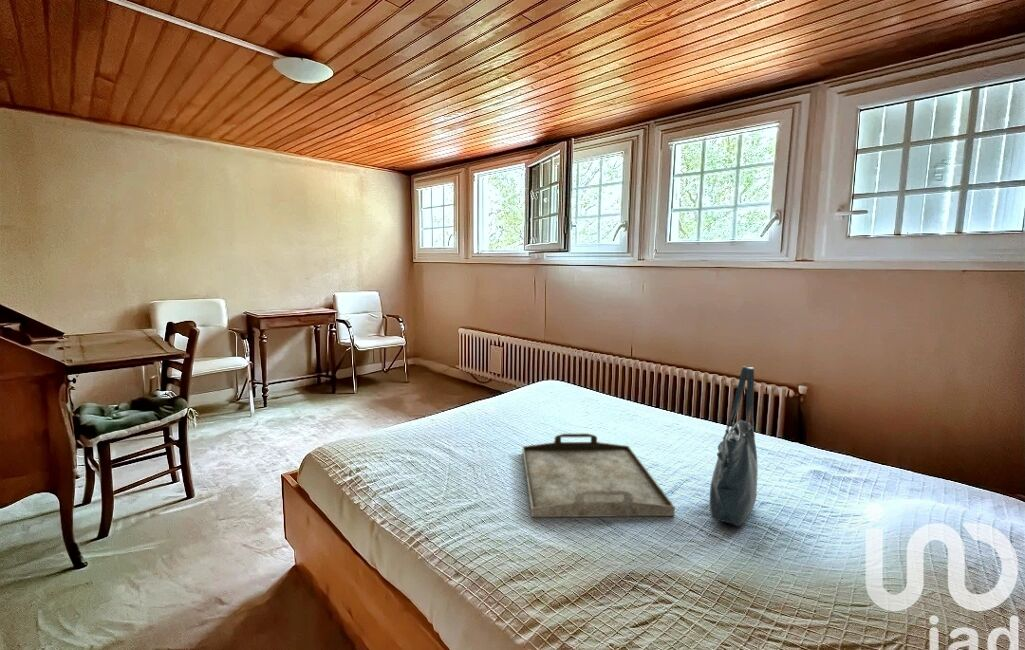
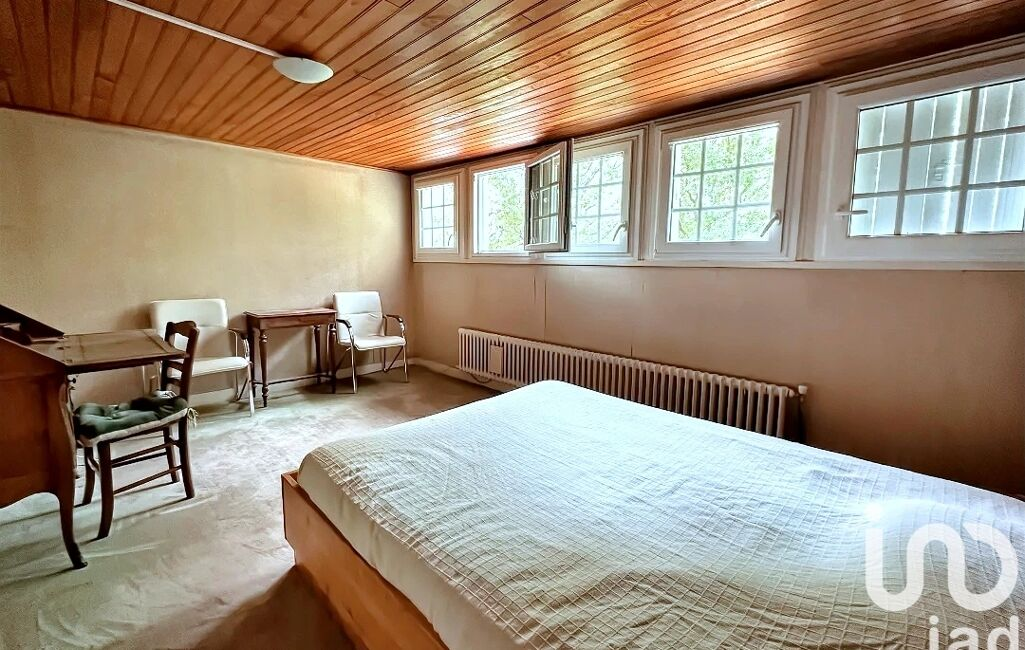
- serving tray (587, 468)
- tote bag (737, 439)
